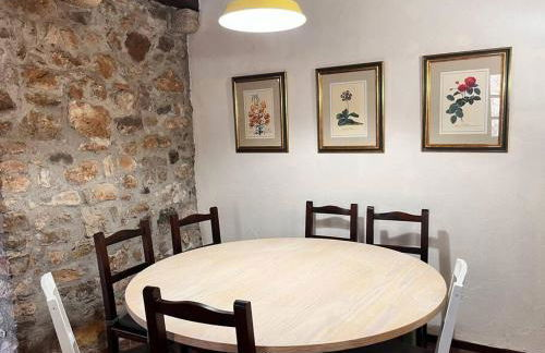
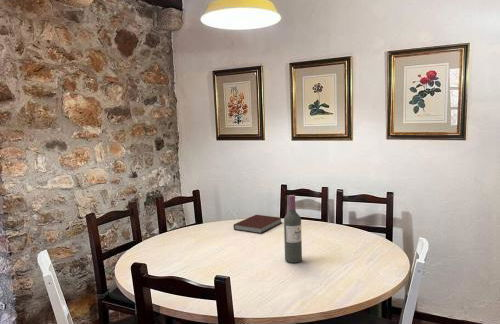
+ notebook (258, 223)
+ wine bottle (292, 228)
